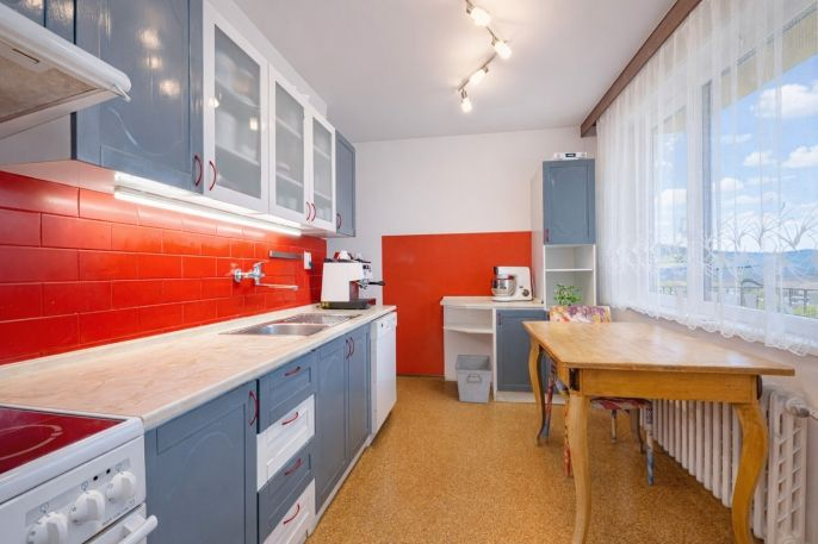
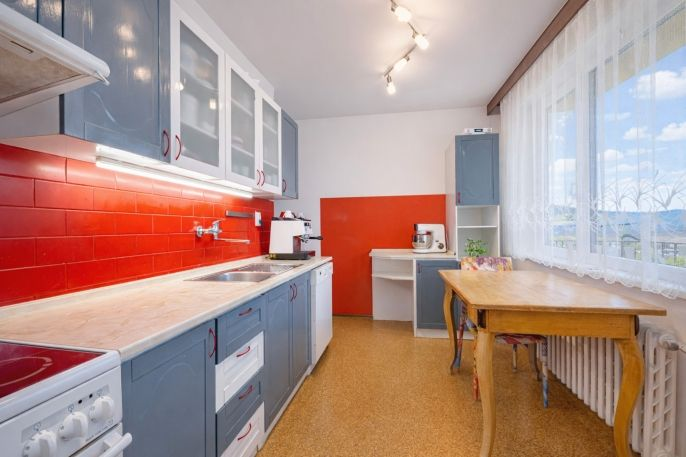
- storage bin (473, 376)
